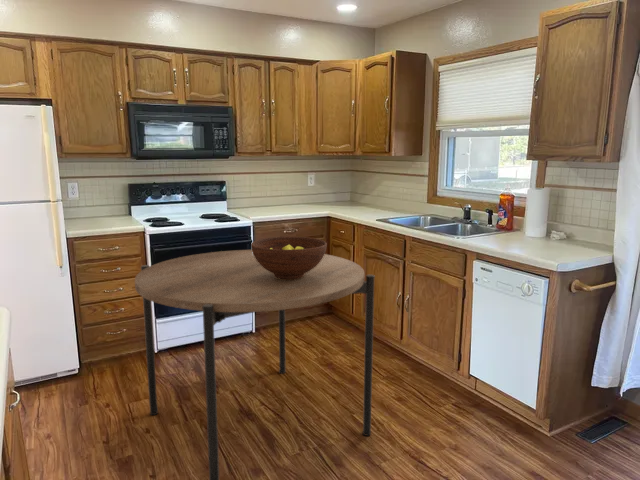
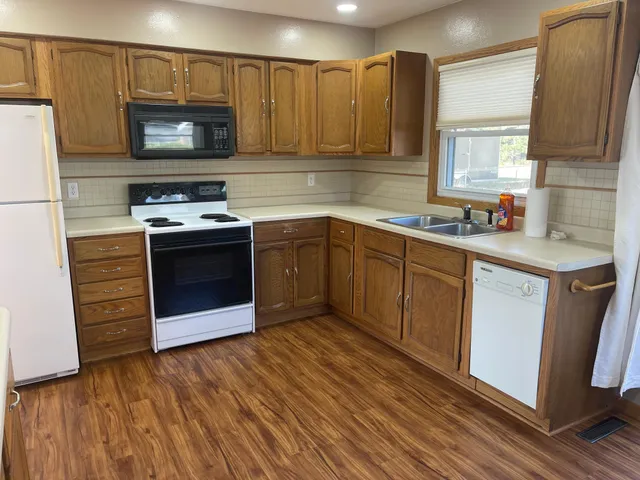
- fruit bowl (289, 259)
- dining table (279, 349)
